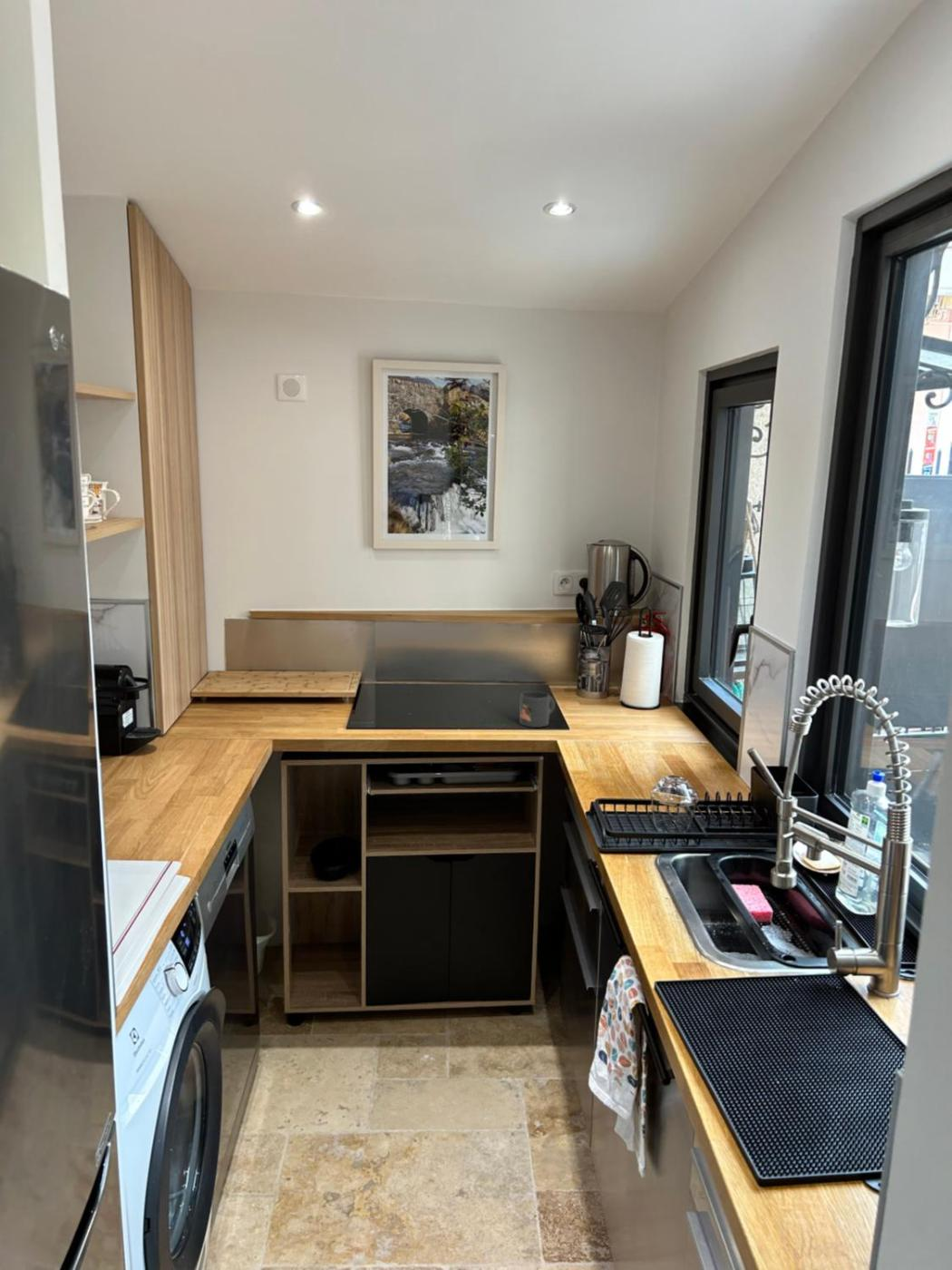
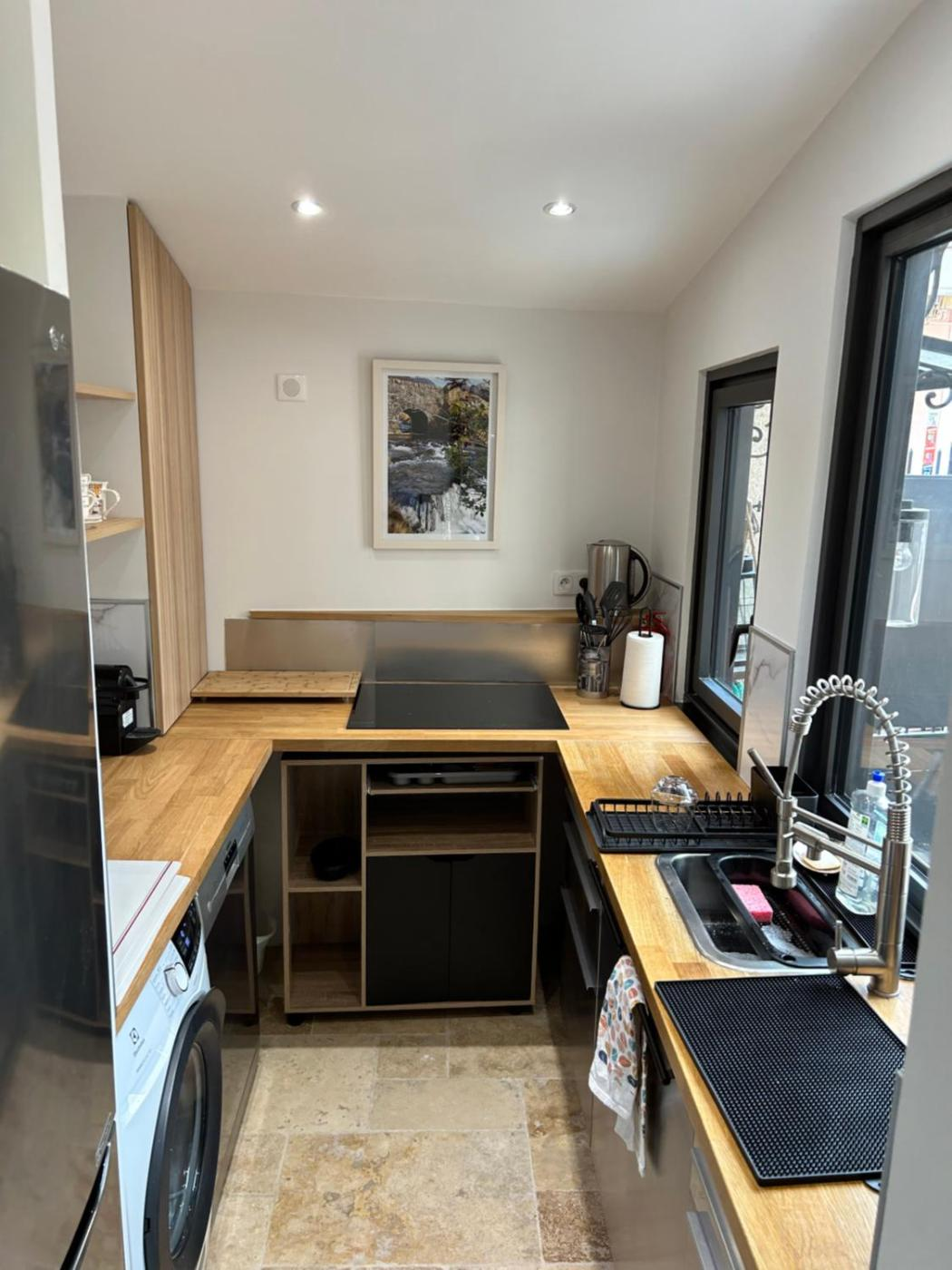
- mug (539, 708)
